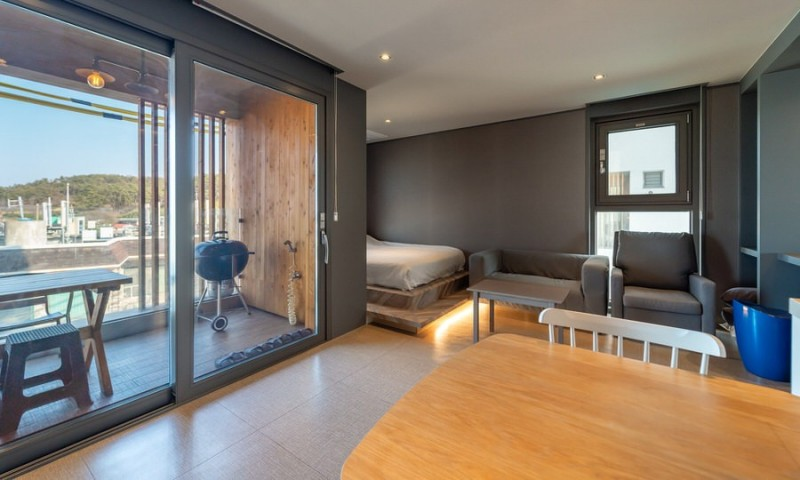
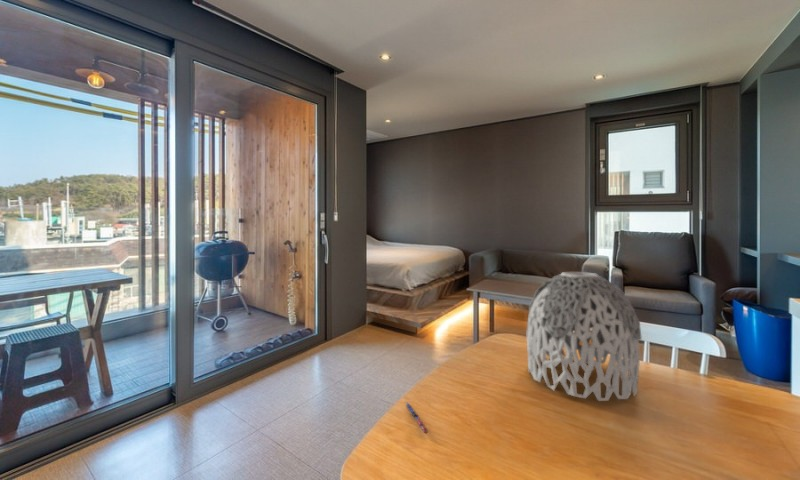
+ pen (415, 415)
+ vase (578, 326)
